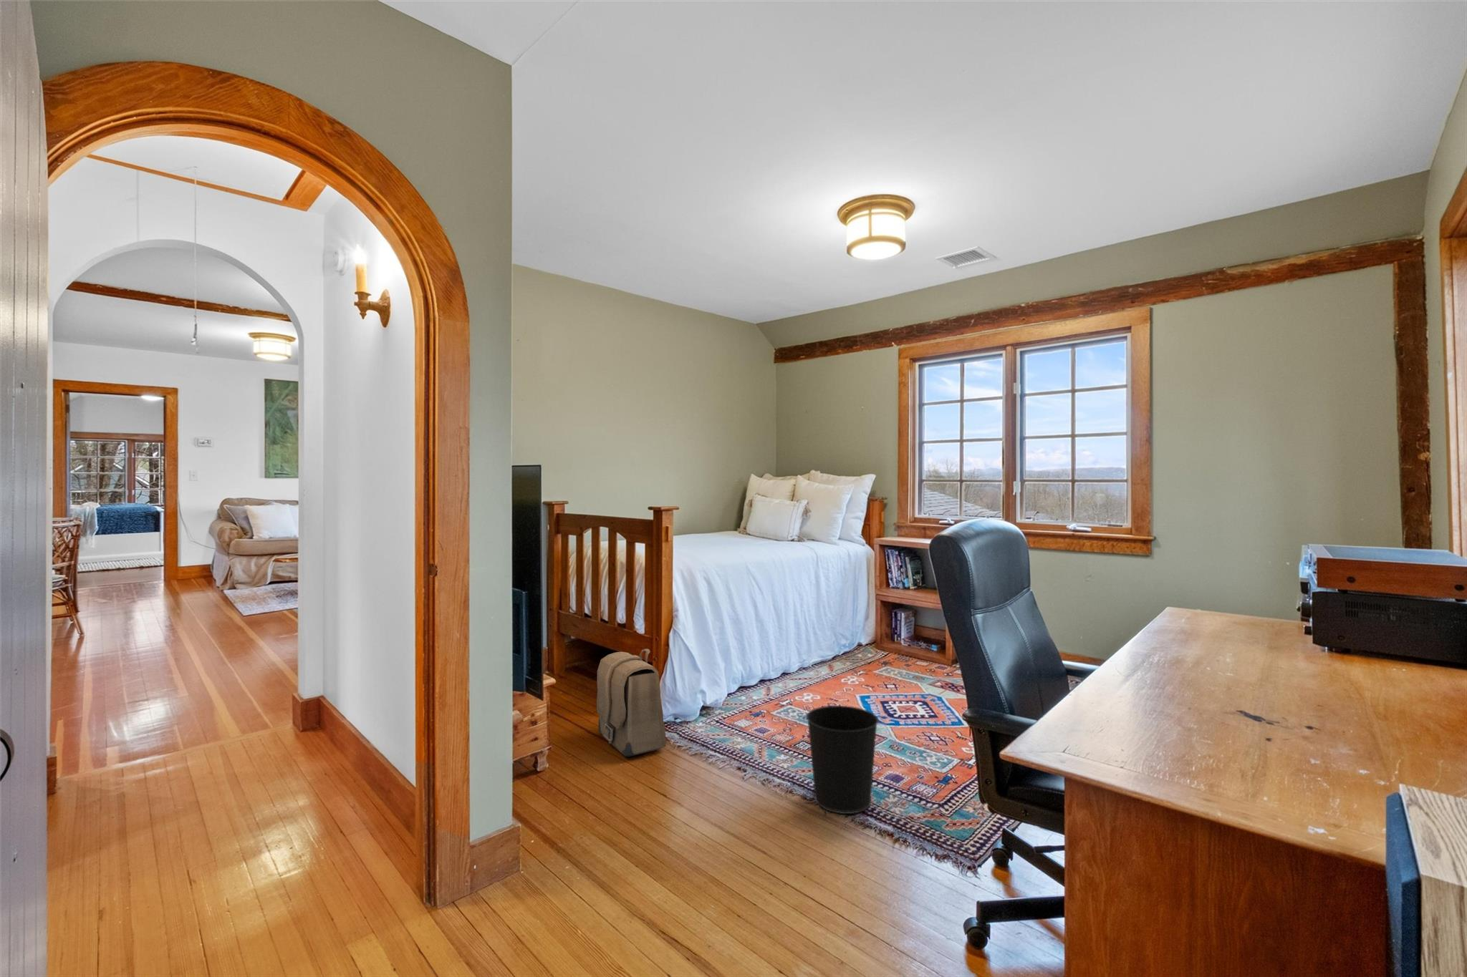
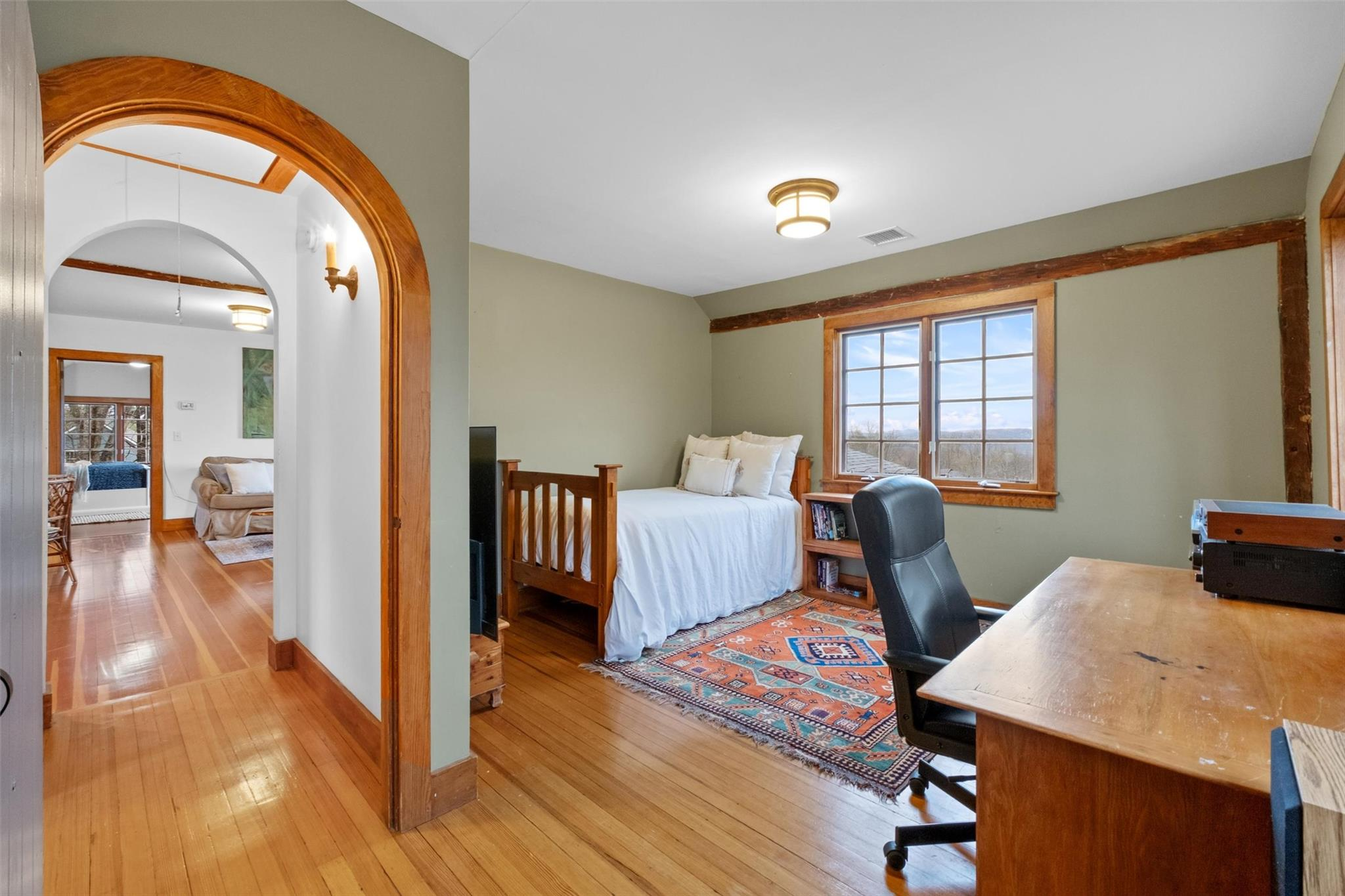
- wastebasket (842, 759)
- backpack (627, 698)
